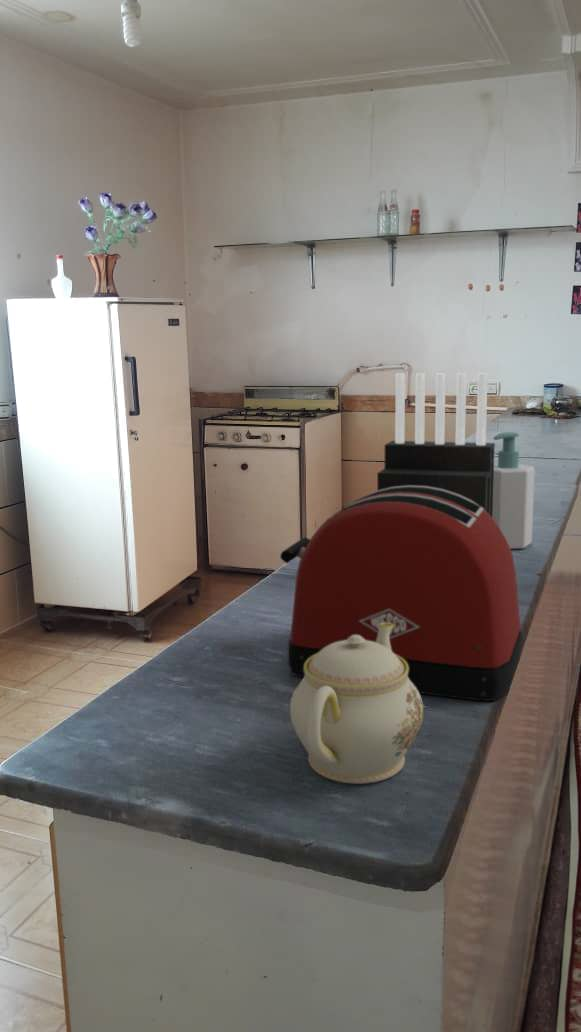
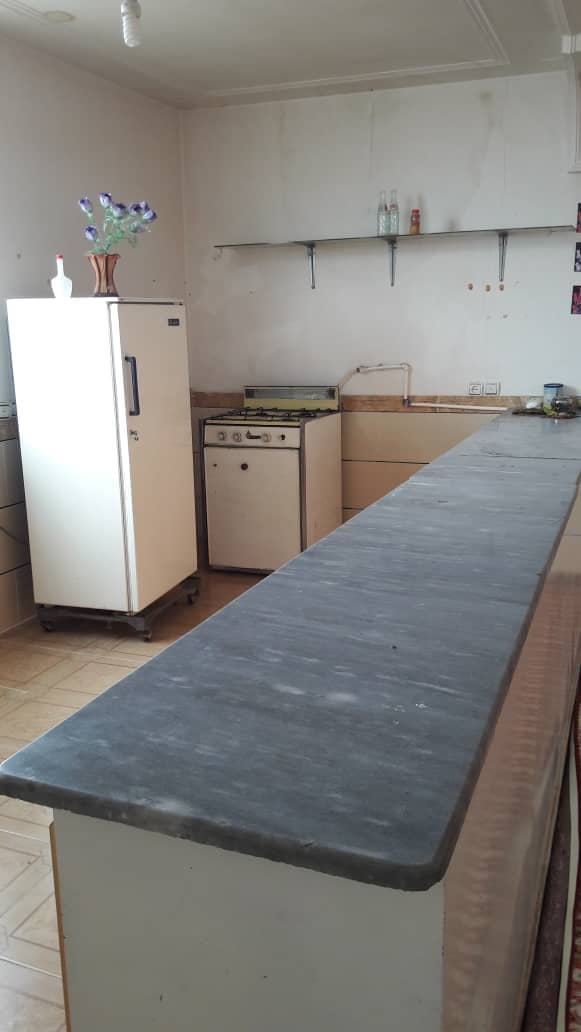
- knife block (435, 481)
- soap bottle (507, 489)
- toaster (400, 578)
- teapot (354, 700)
